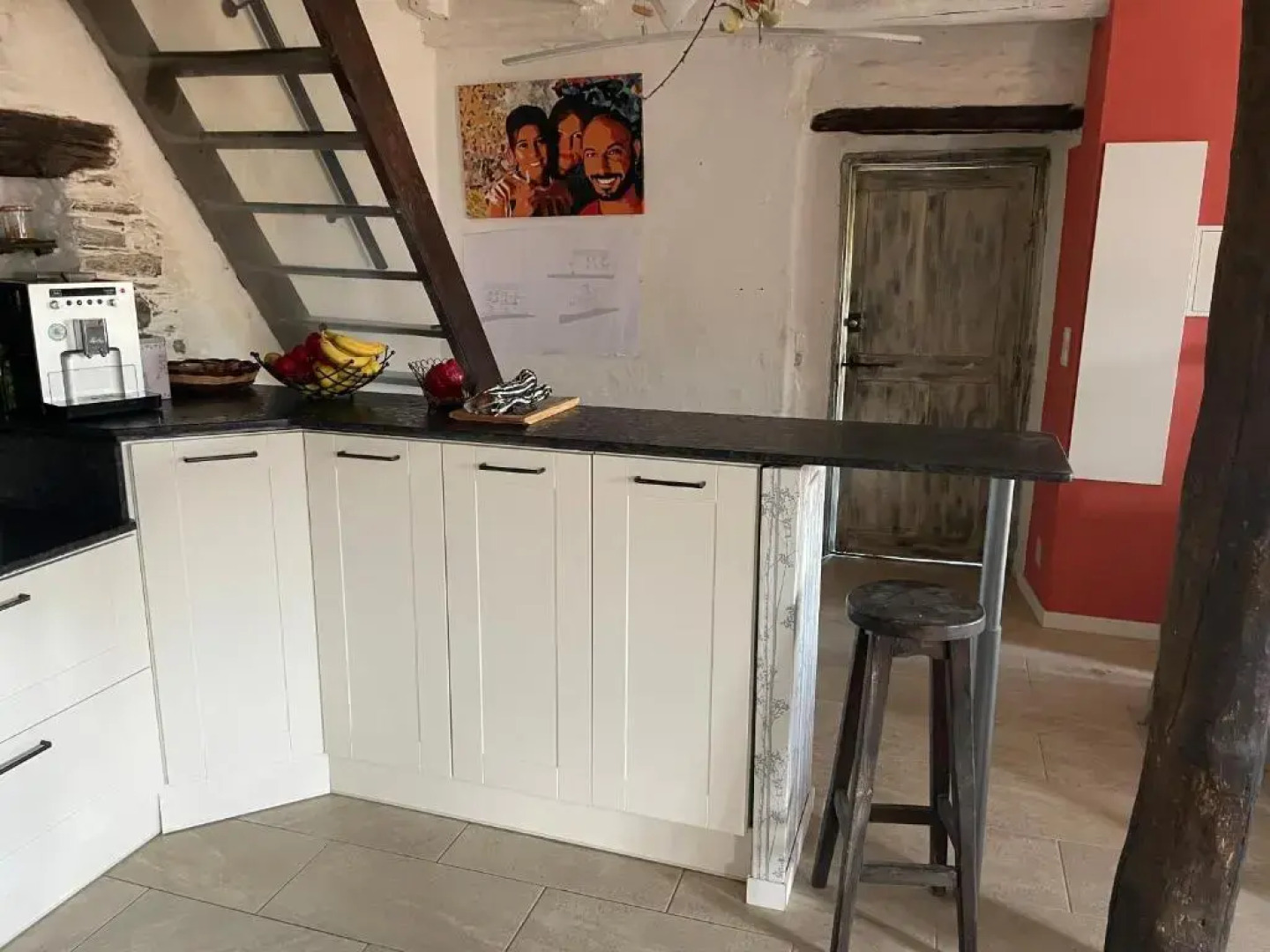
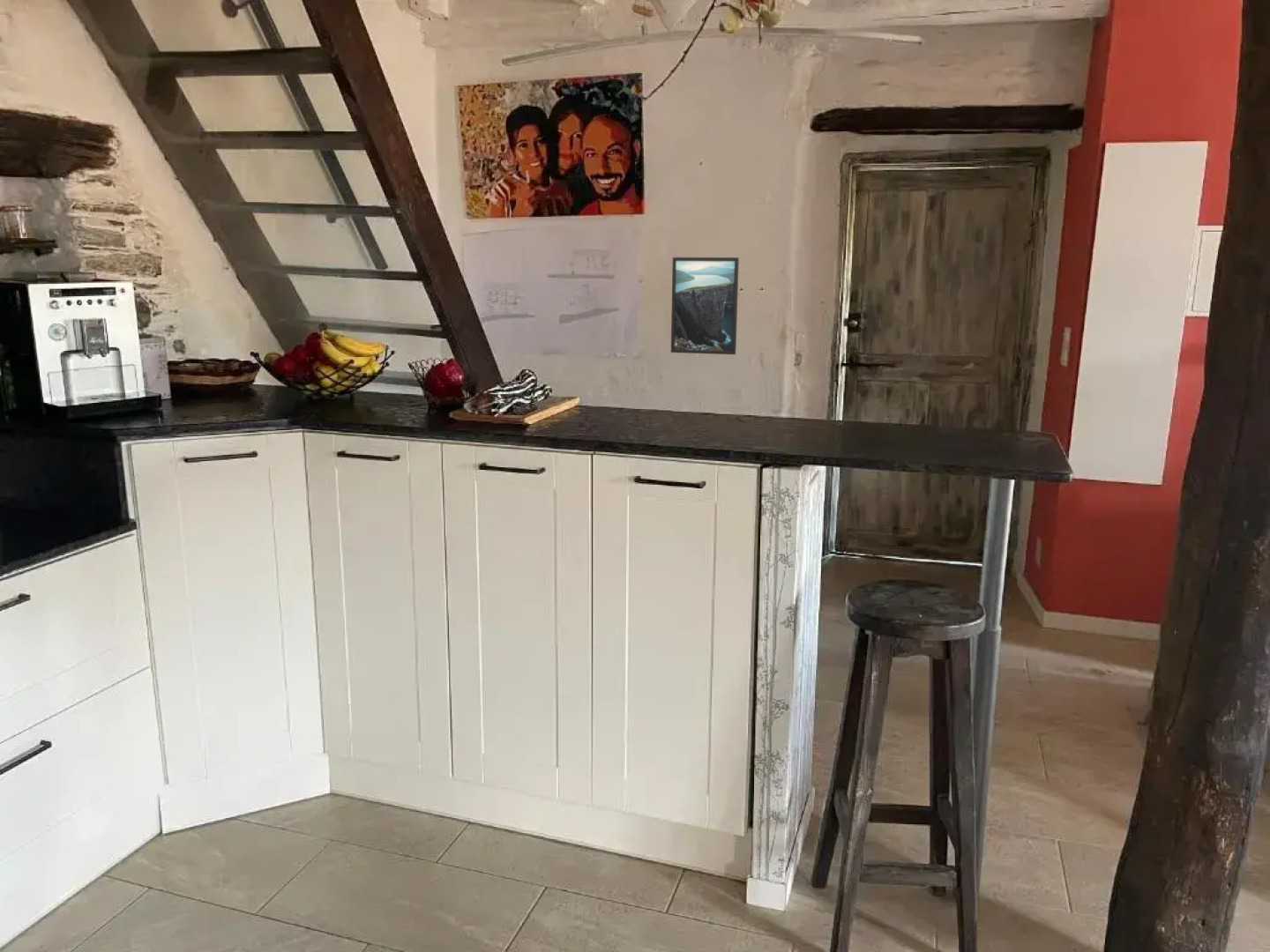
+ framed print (704, 305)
